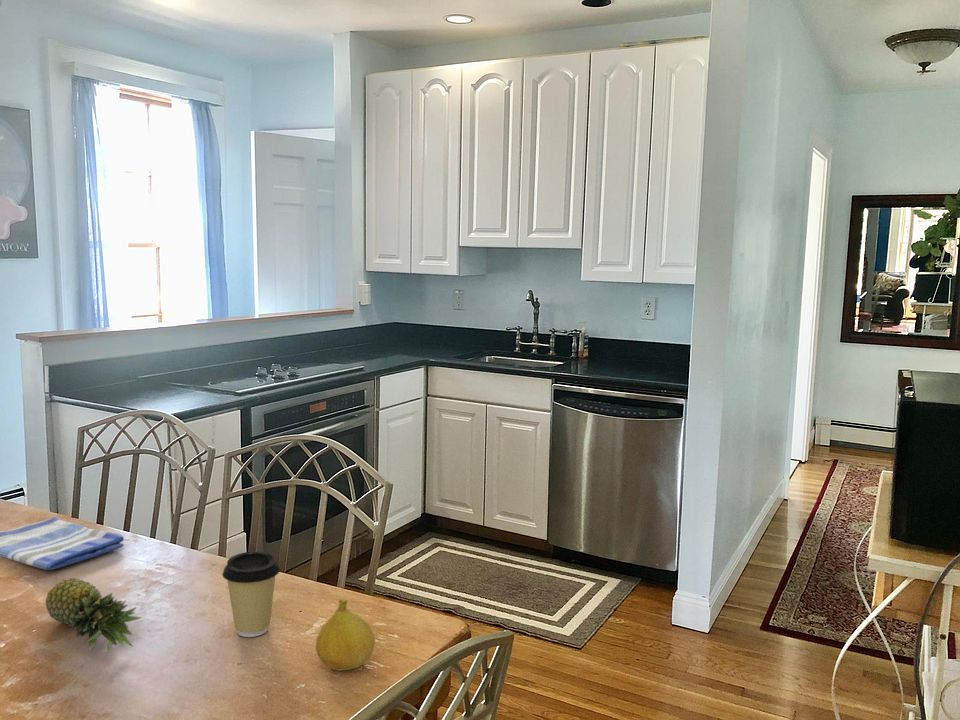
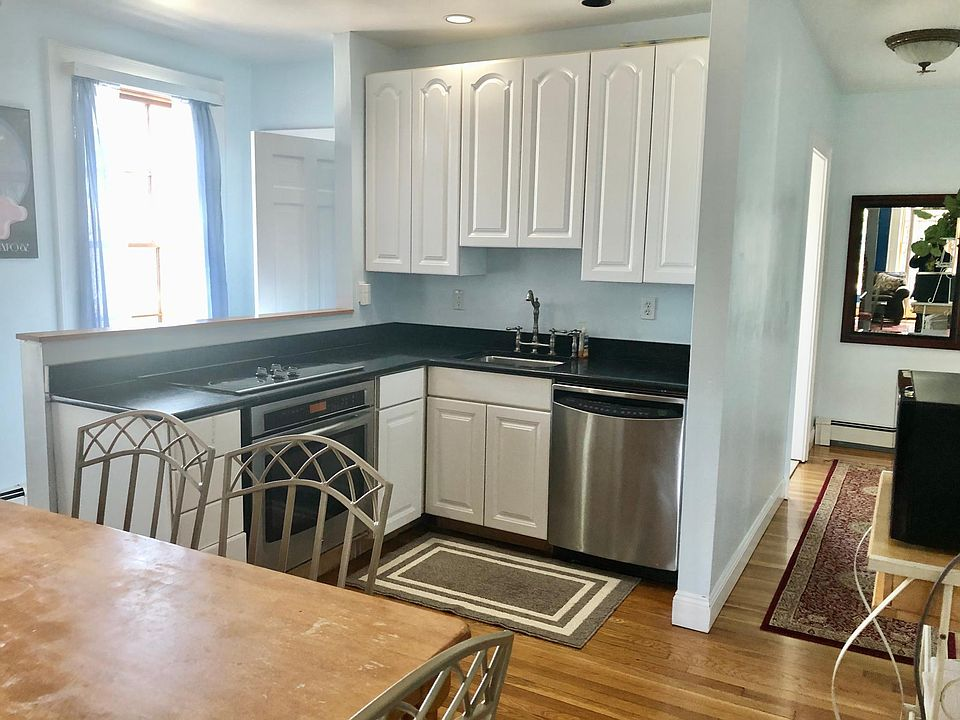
- fruit (87, 612)
- fruit (345, 631)
- dish towel (52, 541)
- coffee cup (251, 595)
